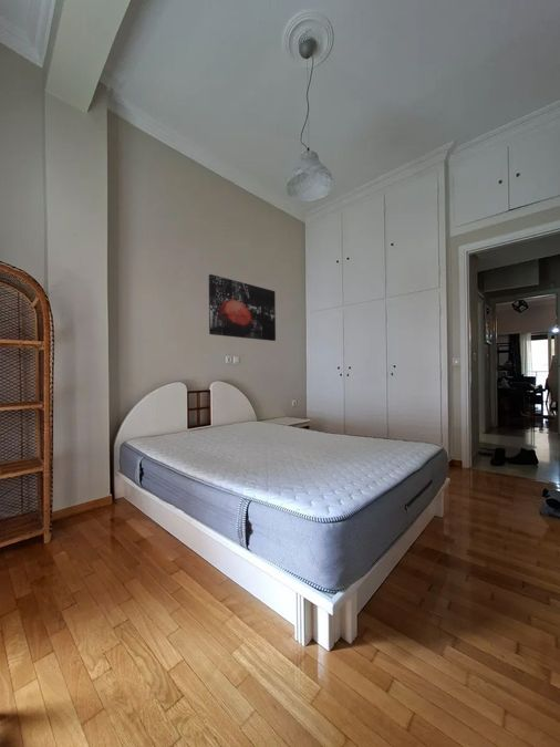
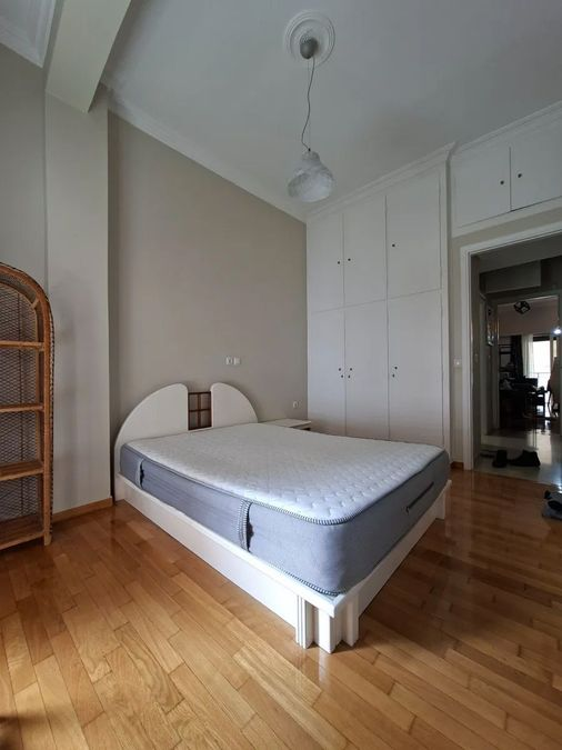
- wall art (245, 310)
